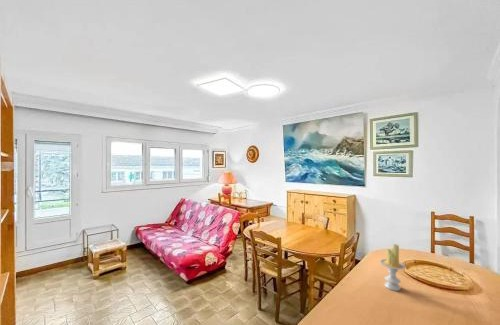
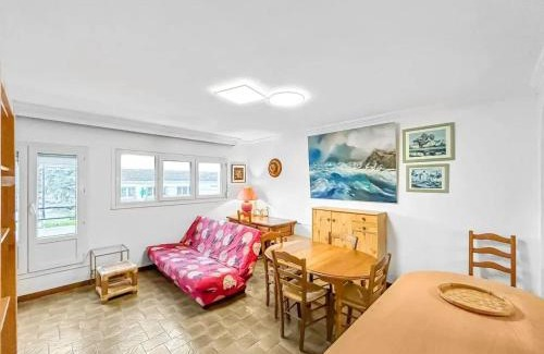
- candle (392, 265)
